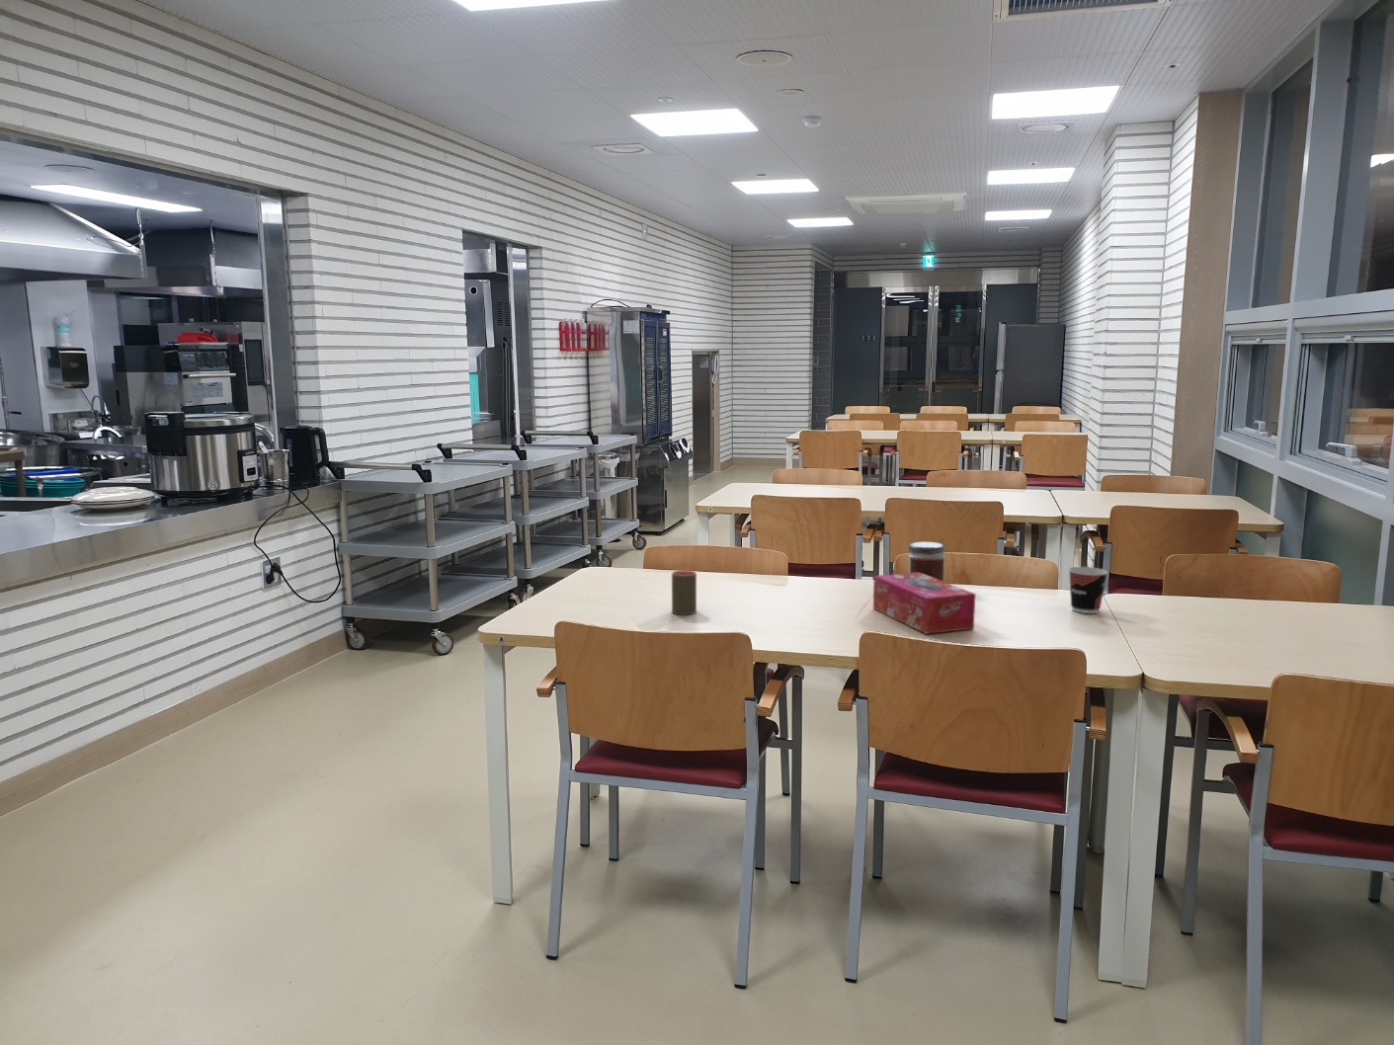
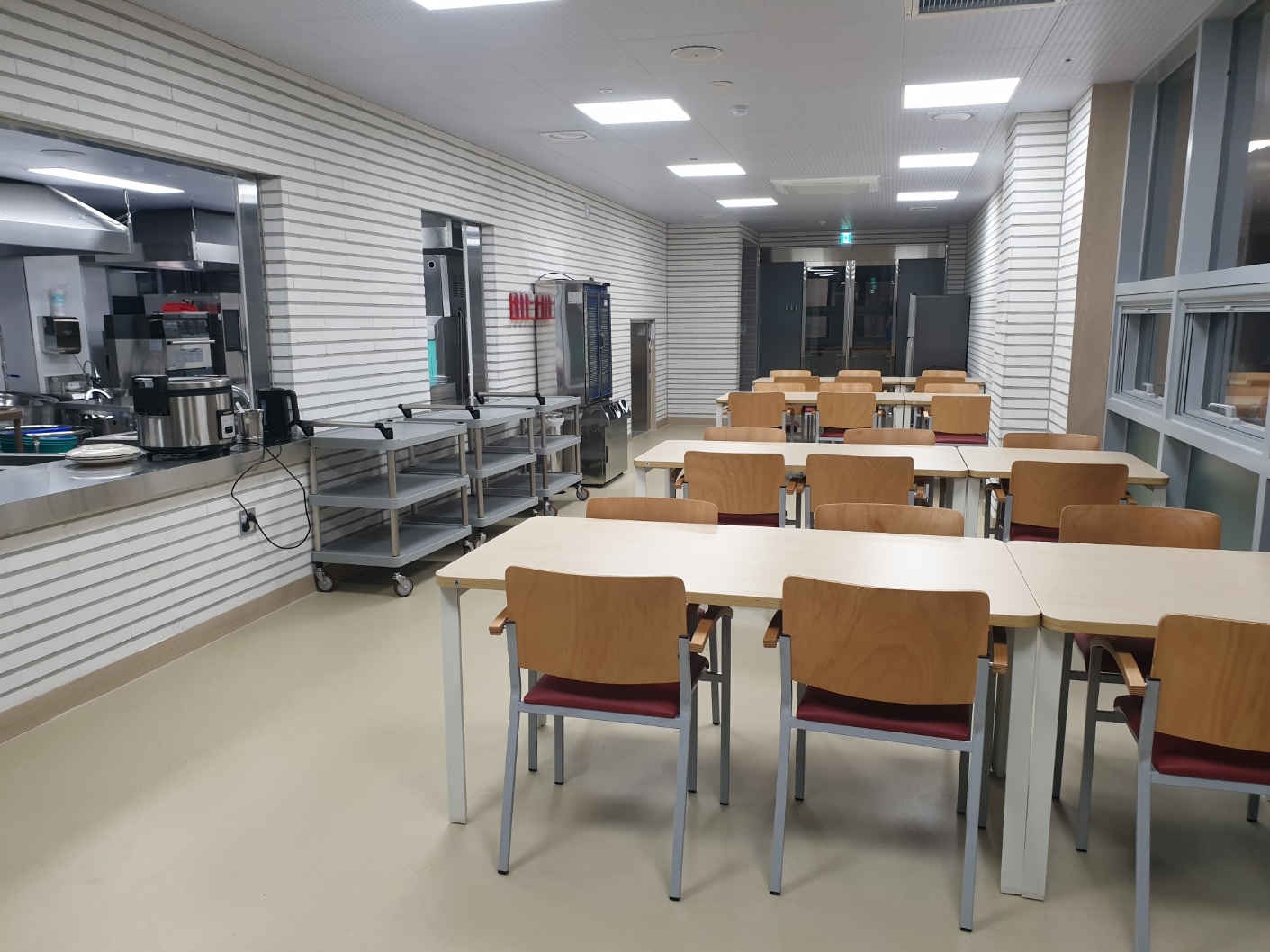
- cup (1086, 589)
- cup (684, 592)
- tissue box (922, 600)
- jar (925, 566)
